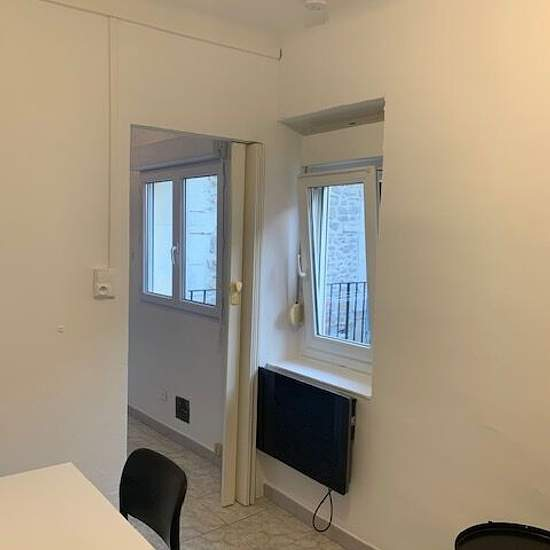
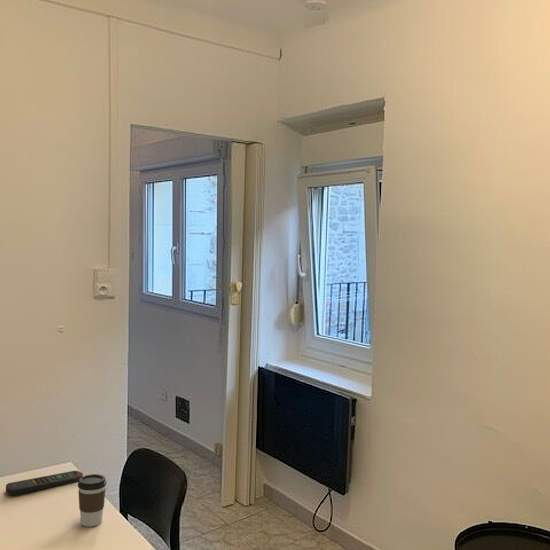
+ coffee cup (91, 500)
+ remote control (45, 481)
